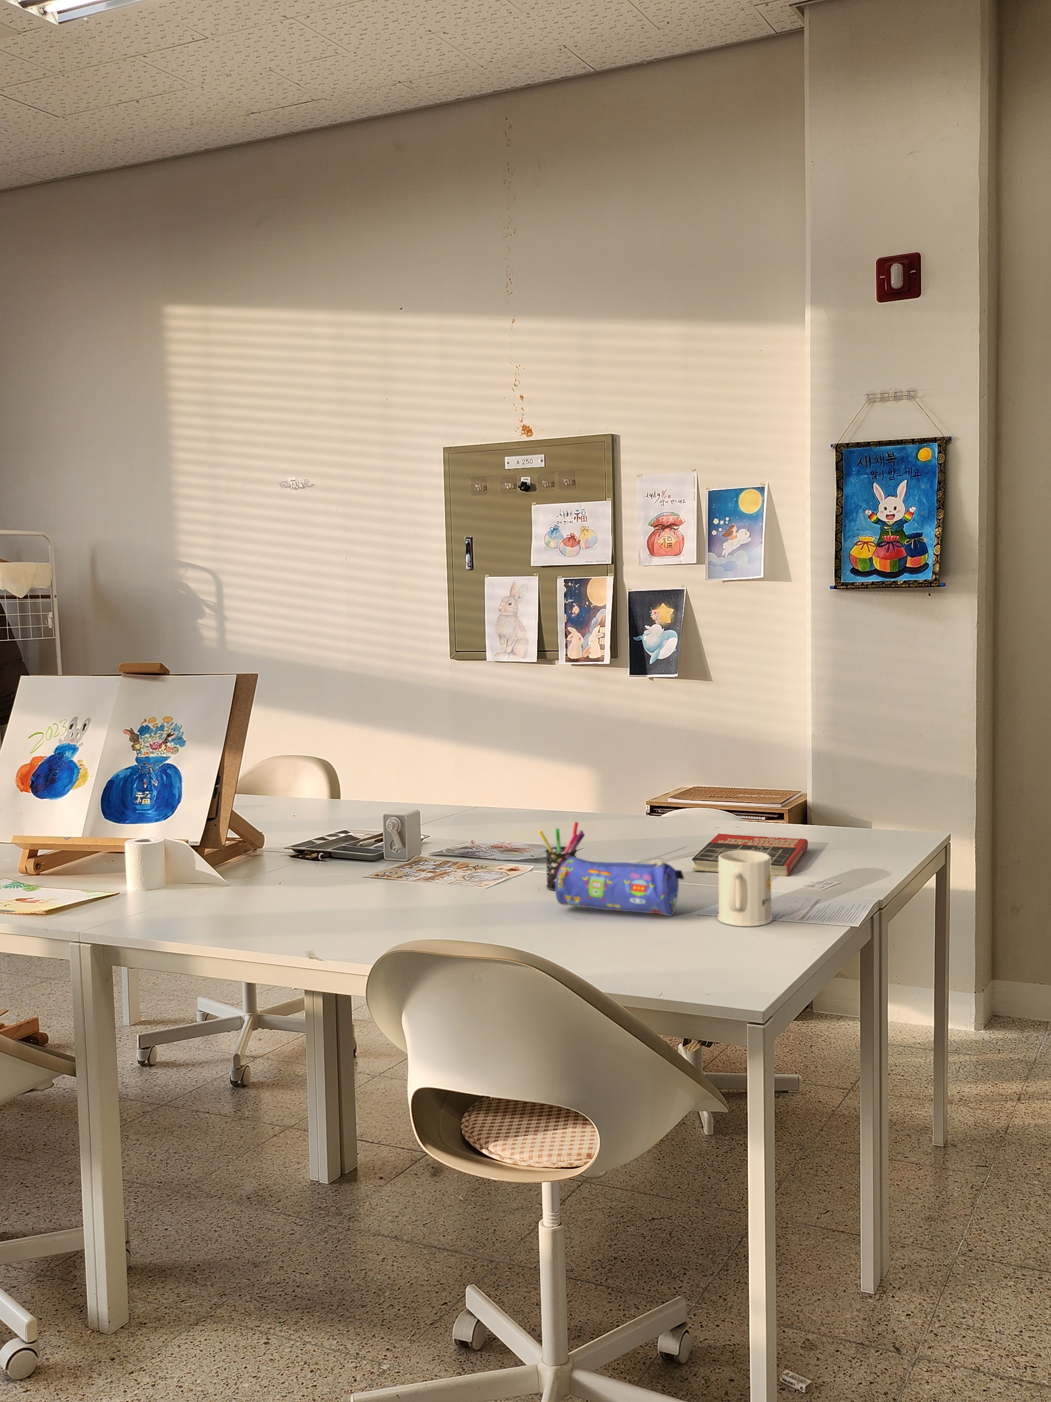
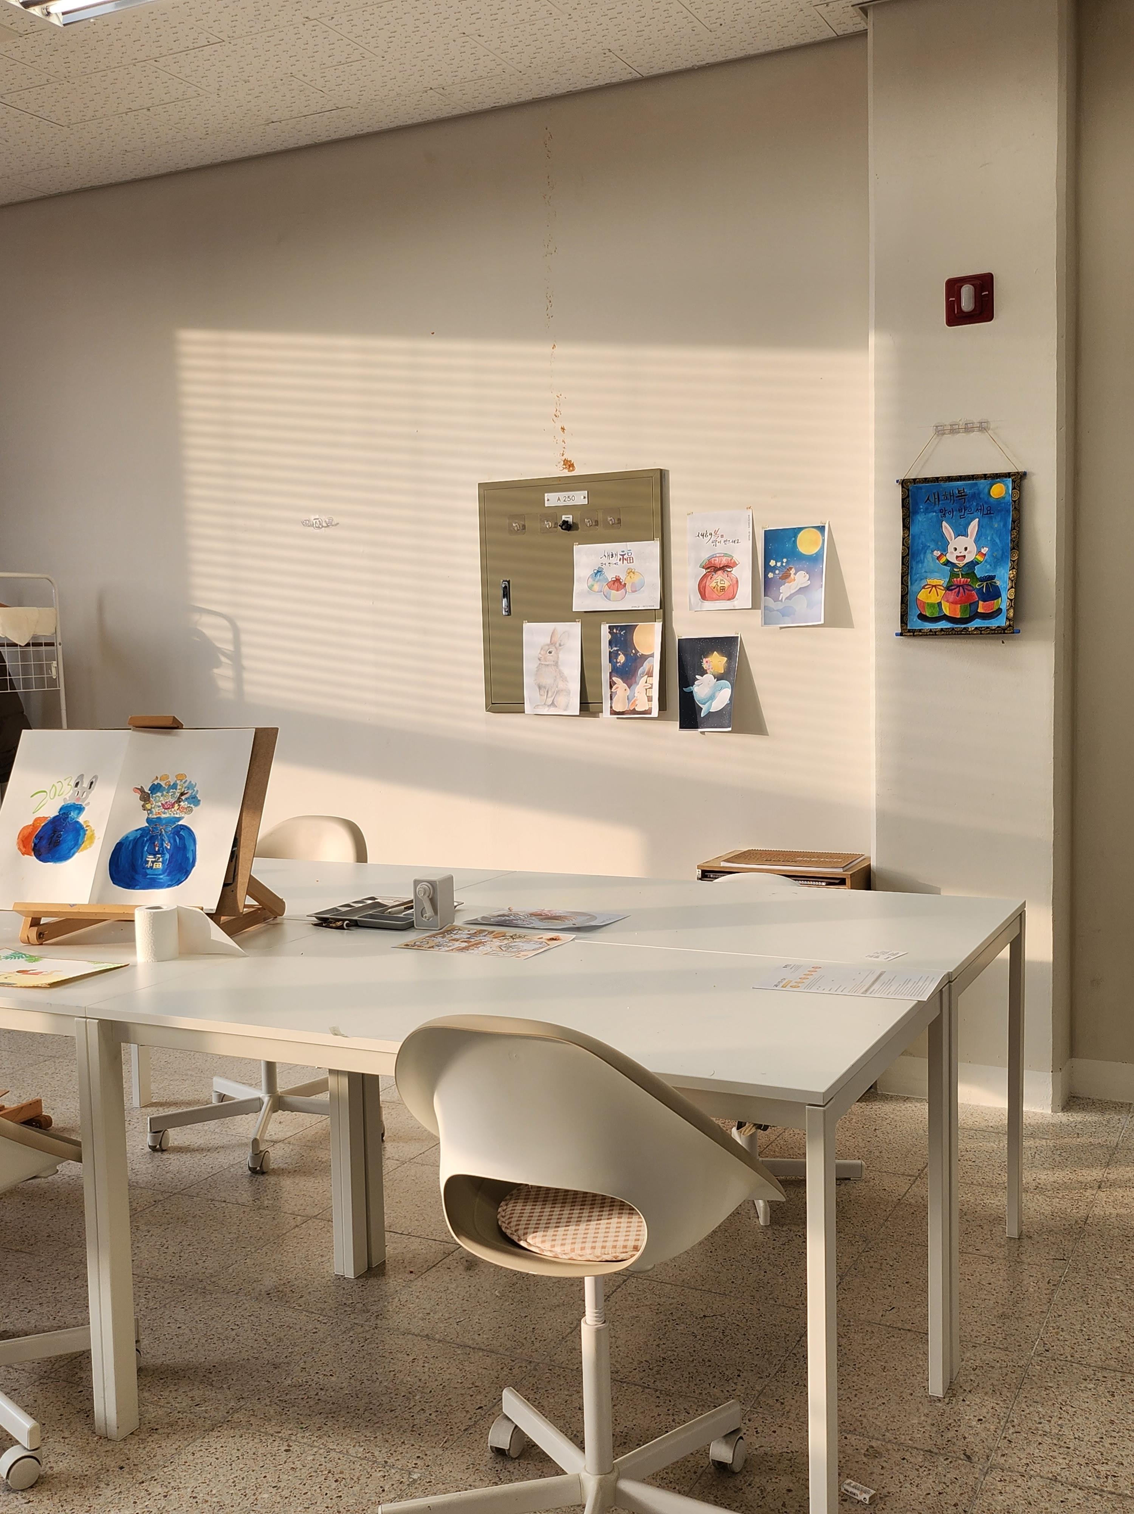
- mug (743, 890)
- pen holder (562, 853)
- book (752, 851)
- pencil case (618, 884)
